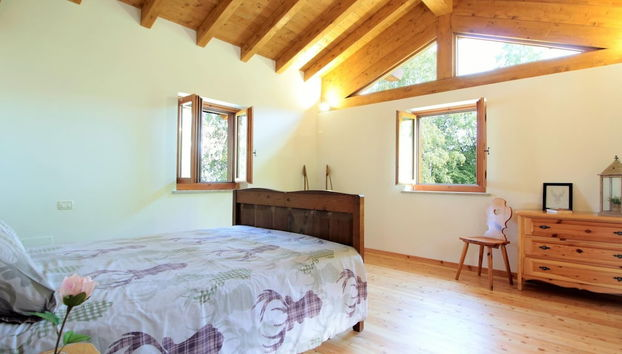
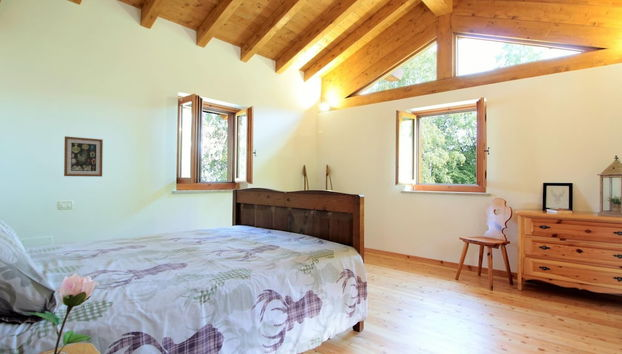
+ wall art (84, 157)
